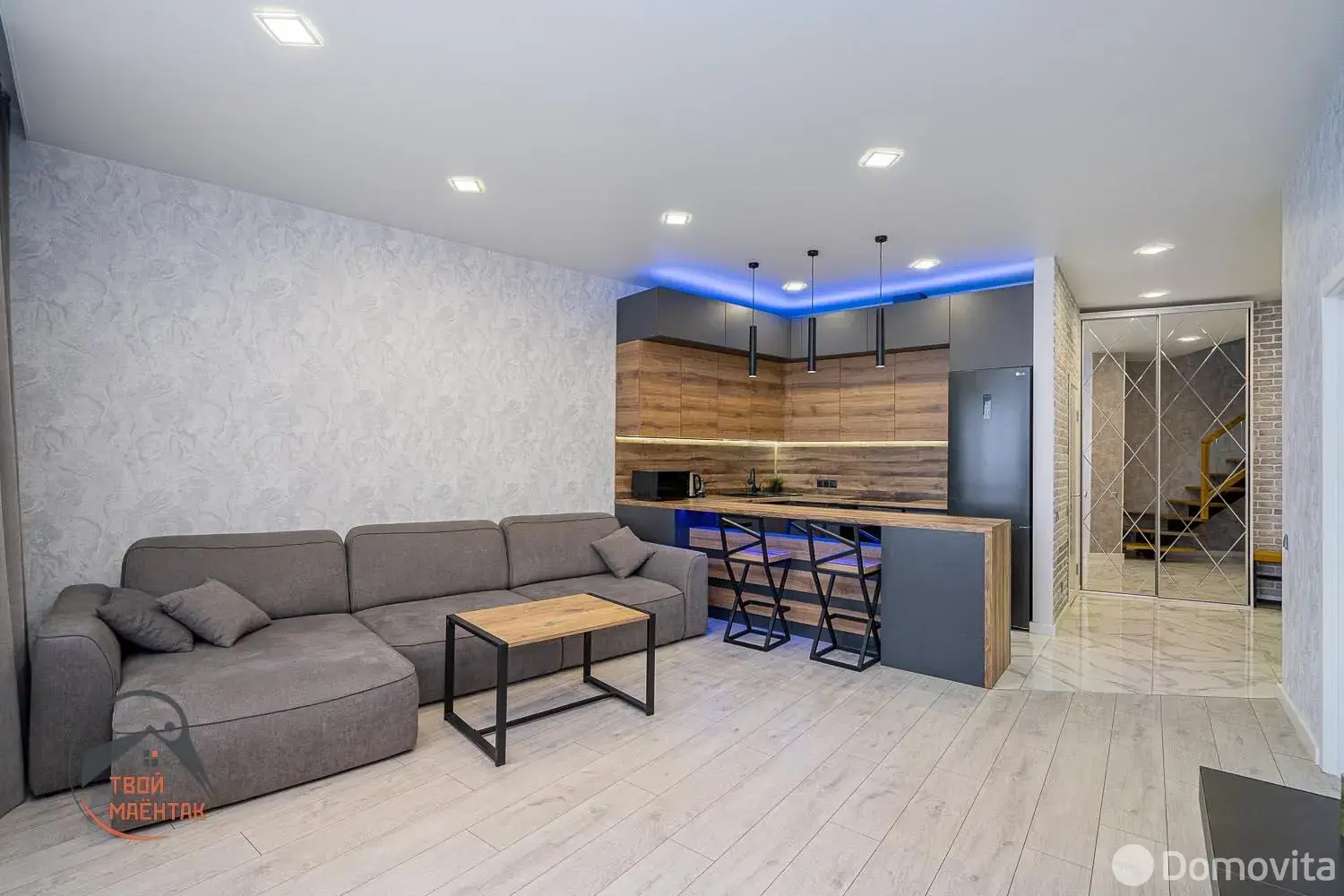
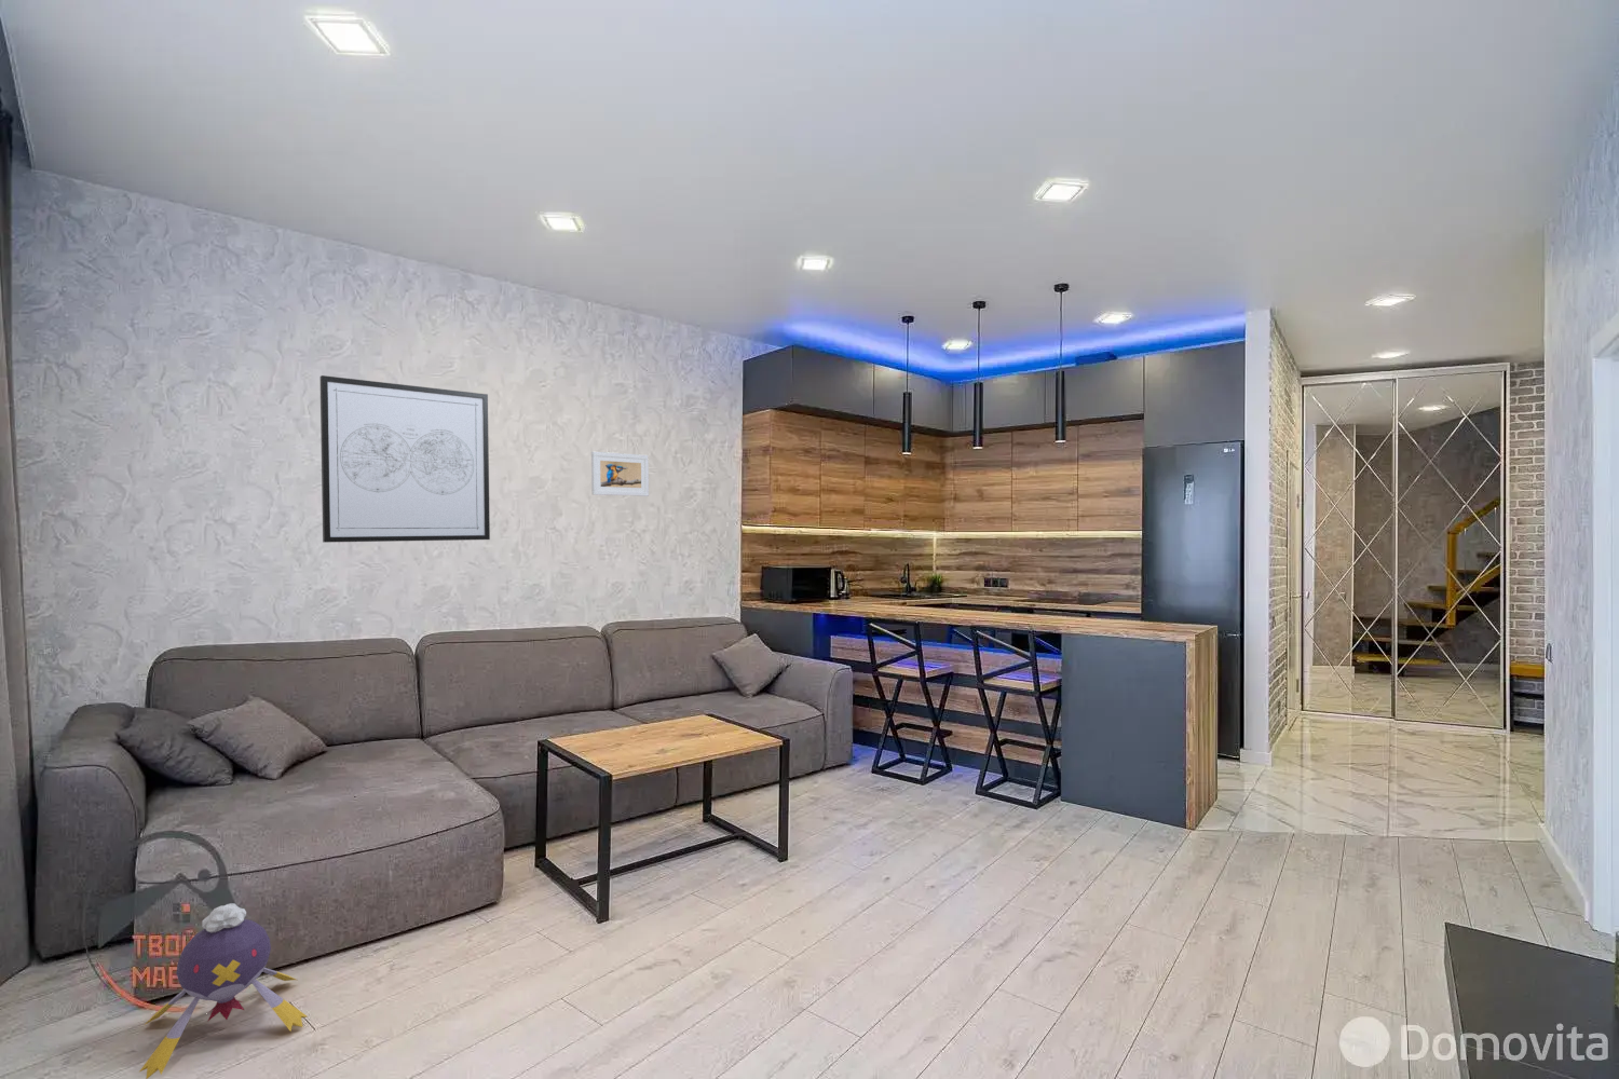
+ plush toy (224, 965)
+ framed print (620, 473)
+ wall art (410, 462)
